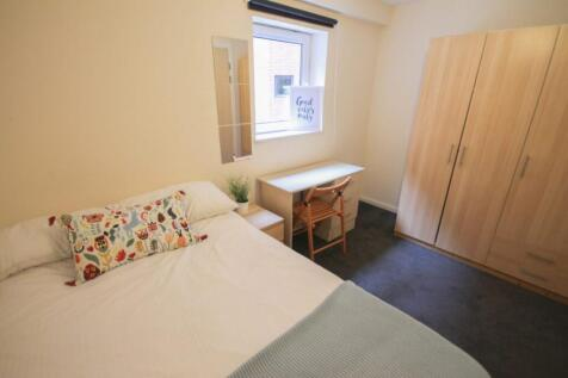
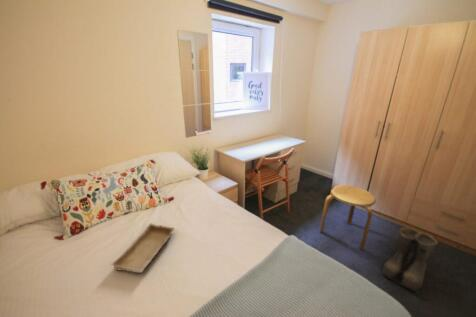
+ tray (147, 247)
+ stool (348, 215)
+ boots (409, 256)
